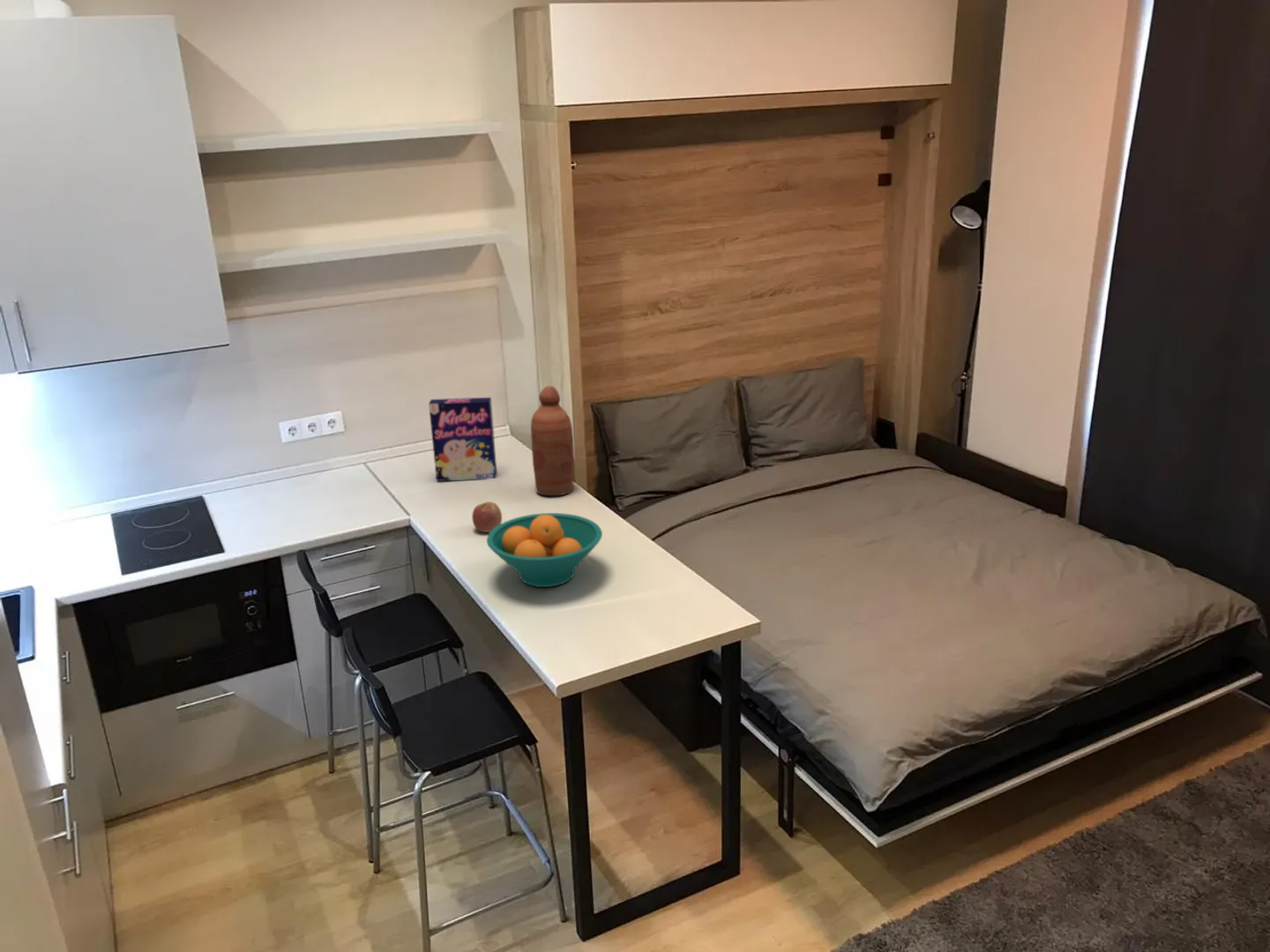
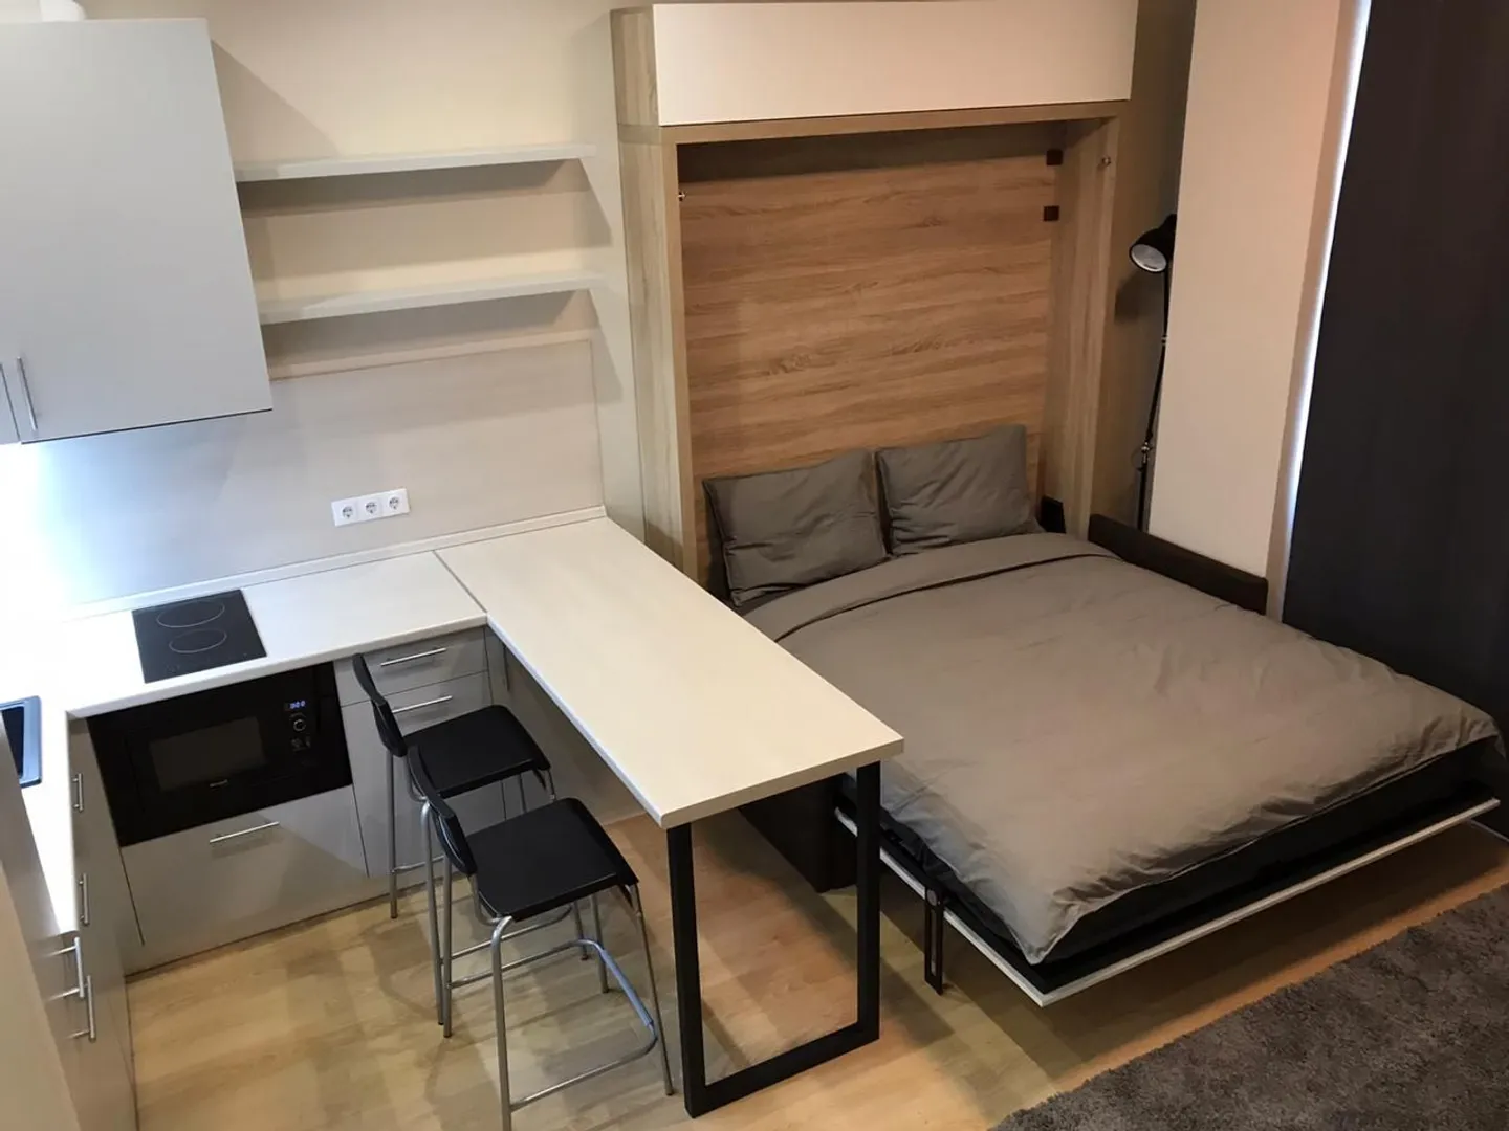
- fruit bowl (545, 546)
- bottle (552, 439)
- apple (487, 517)
- cereal box (463, 439)
